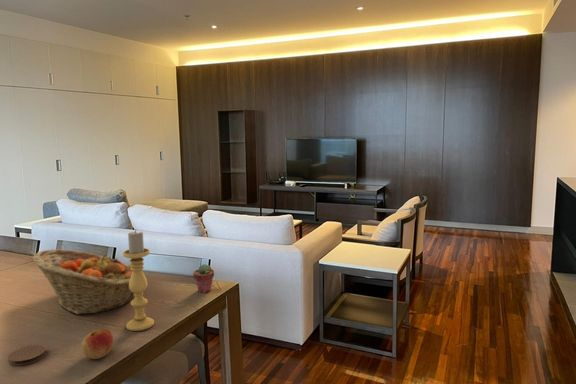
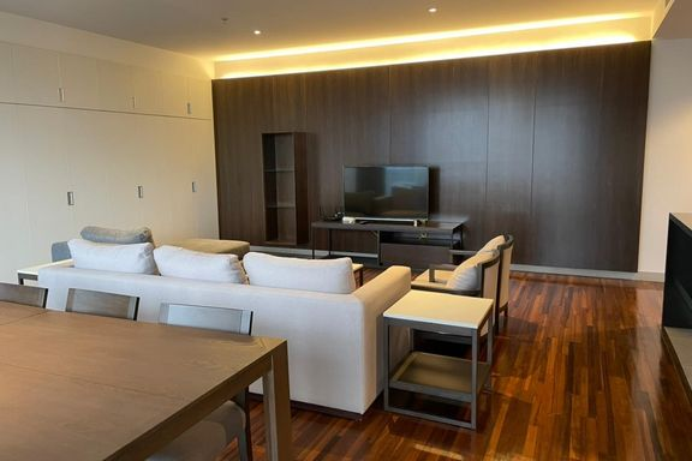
- coaster (27, 354)
- candle holder (137, 278)
- potted succulent (204, 276)
- fruit basket (90, 274)
- apple (97, 343)
